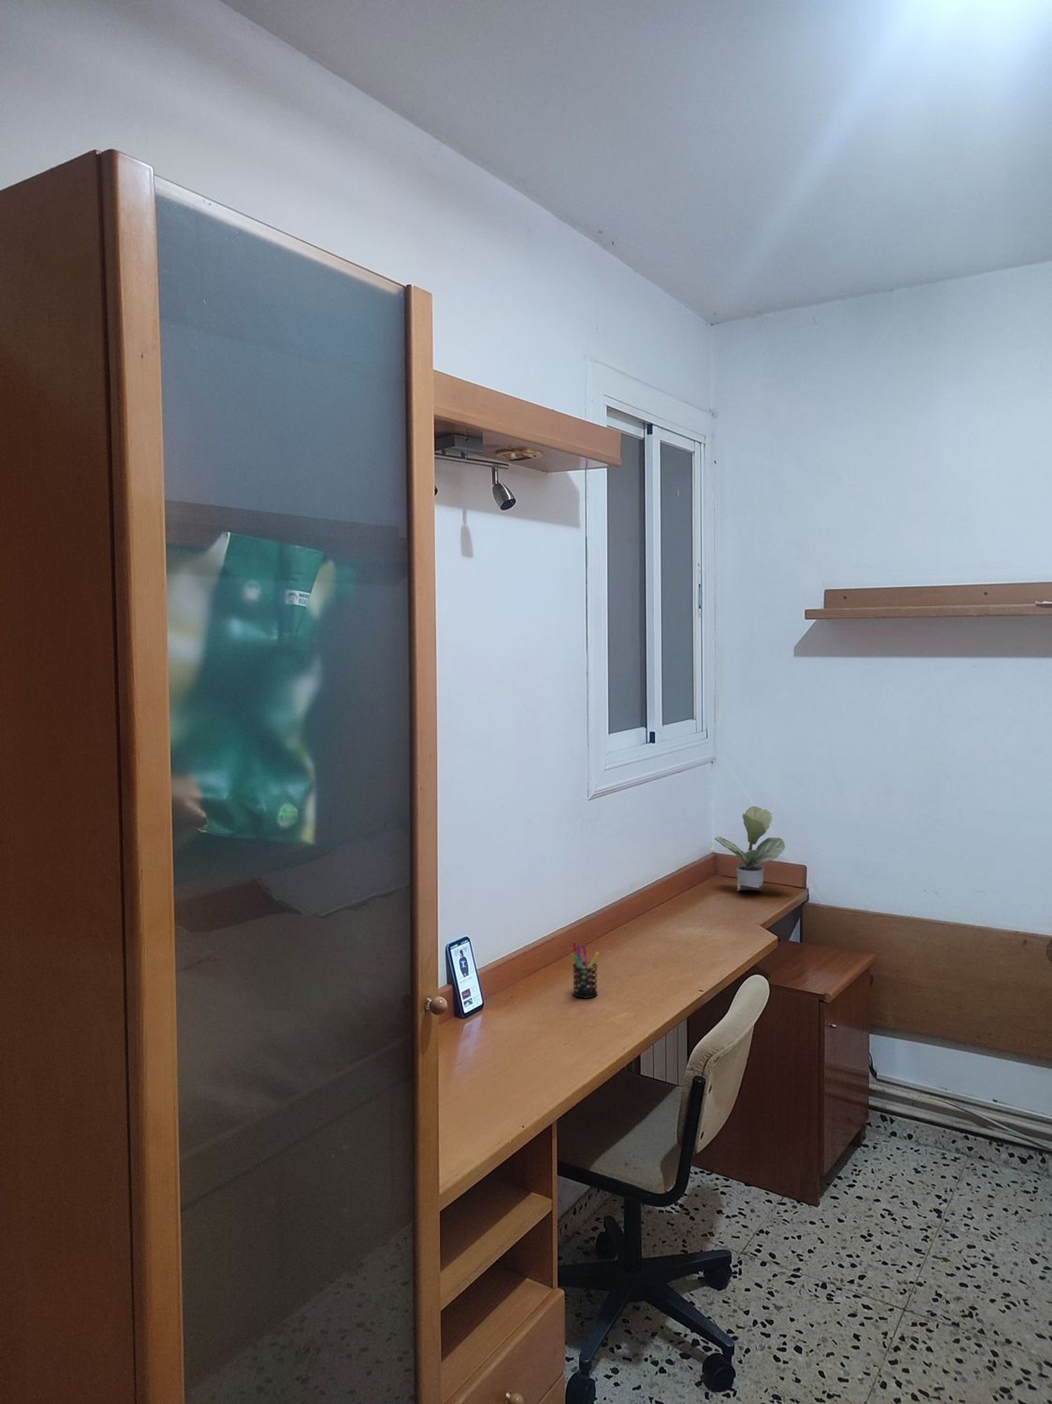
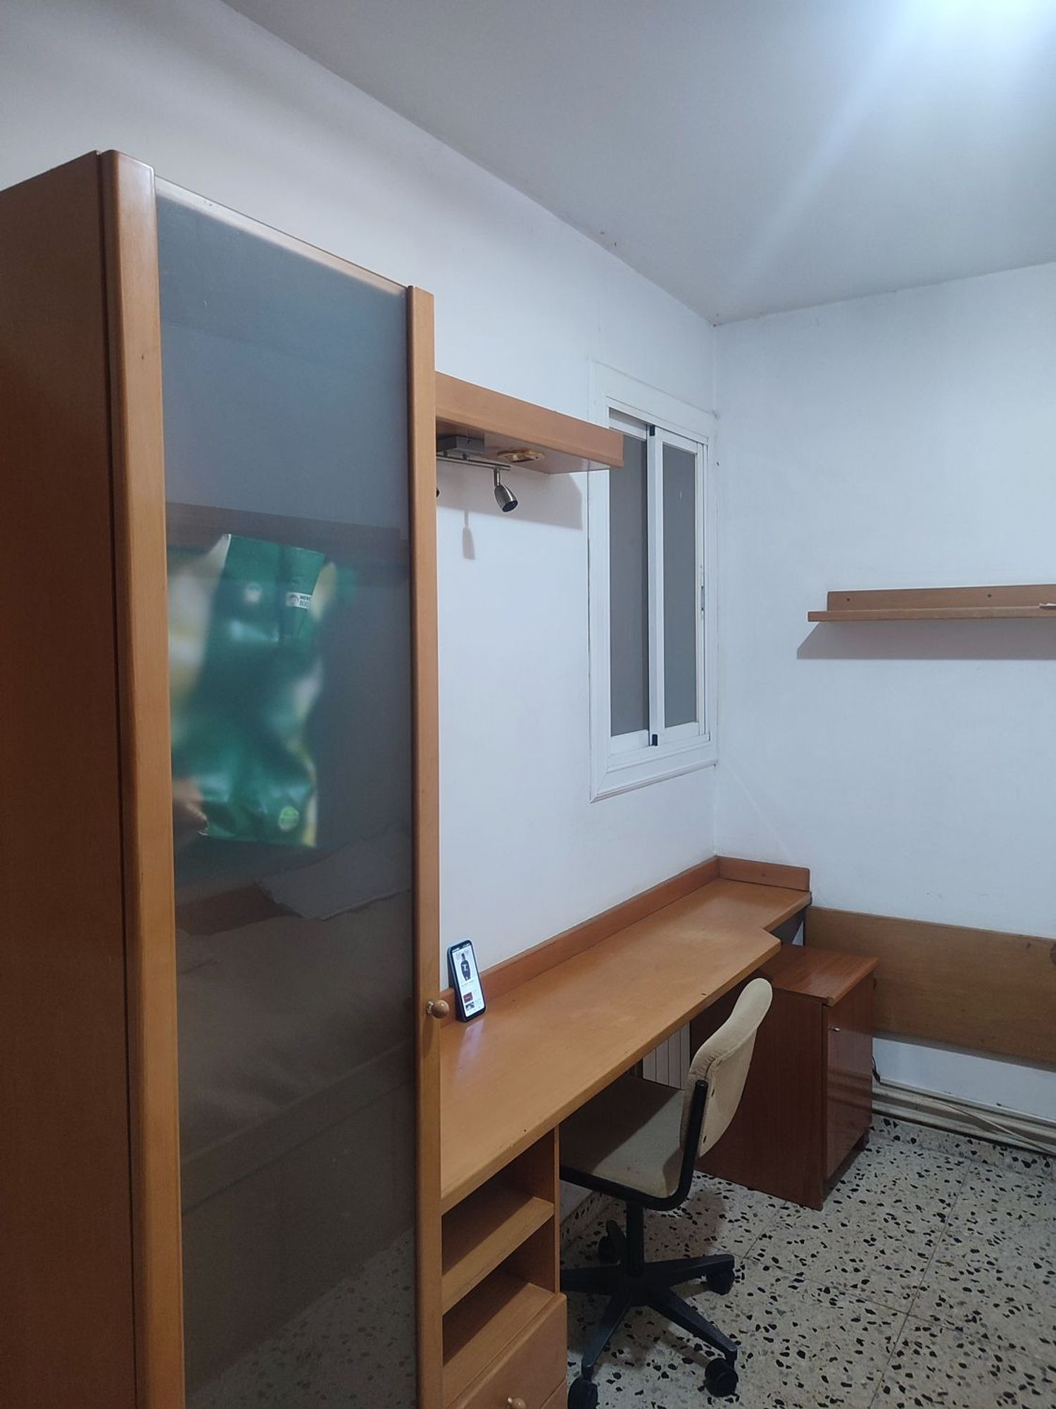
- pen holder (582, 970)
- potted plant (748, 851)
